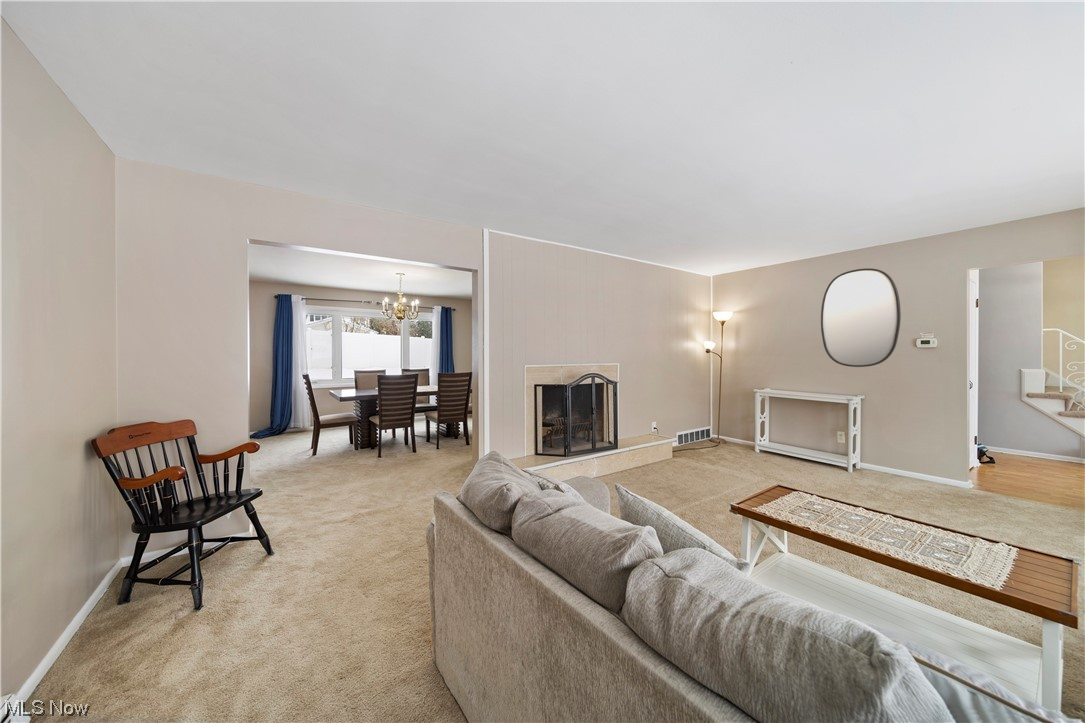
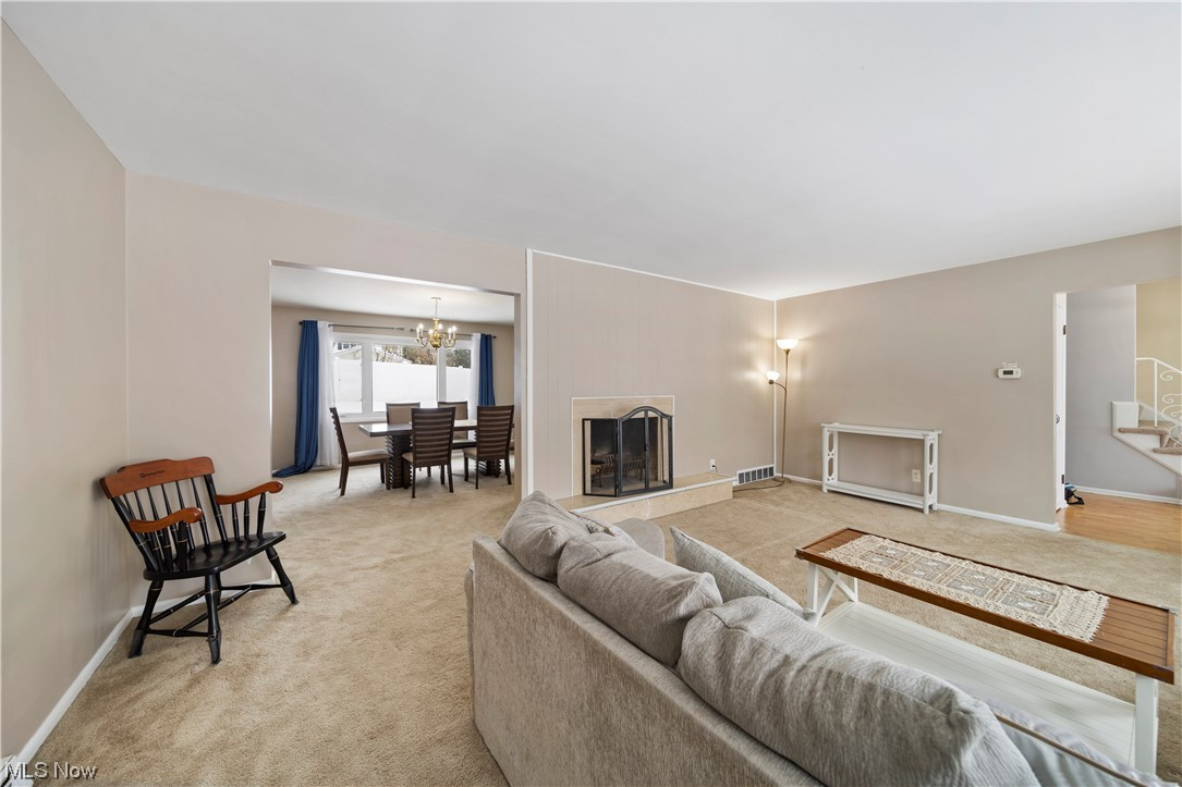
- home mirror (858, 318)
